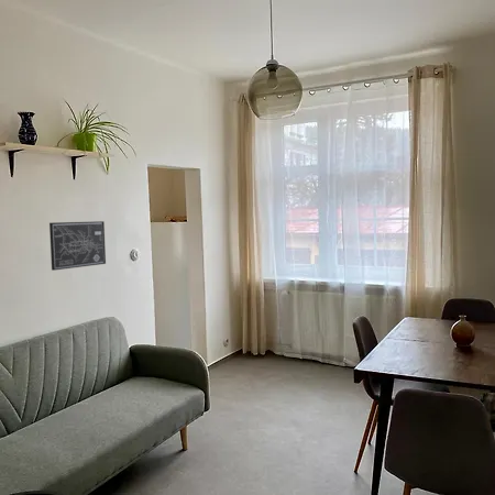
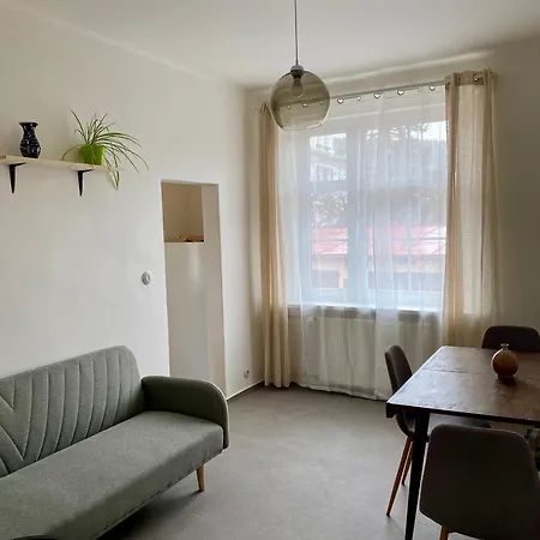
- wall art (79, 244)
